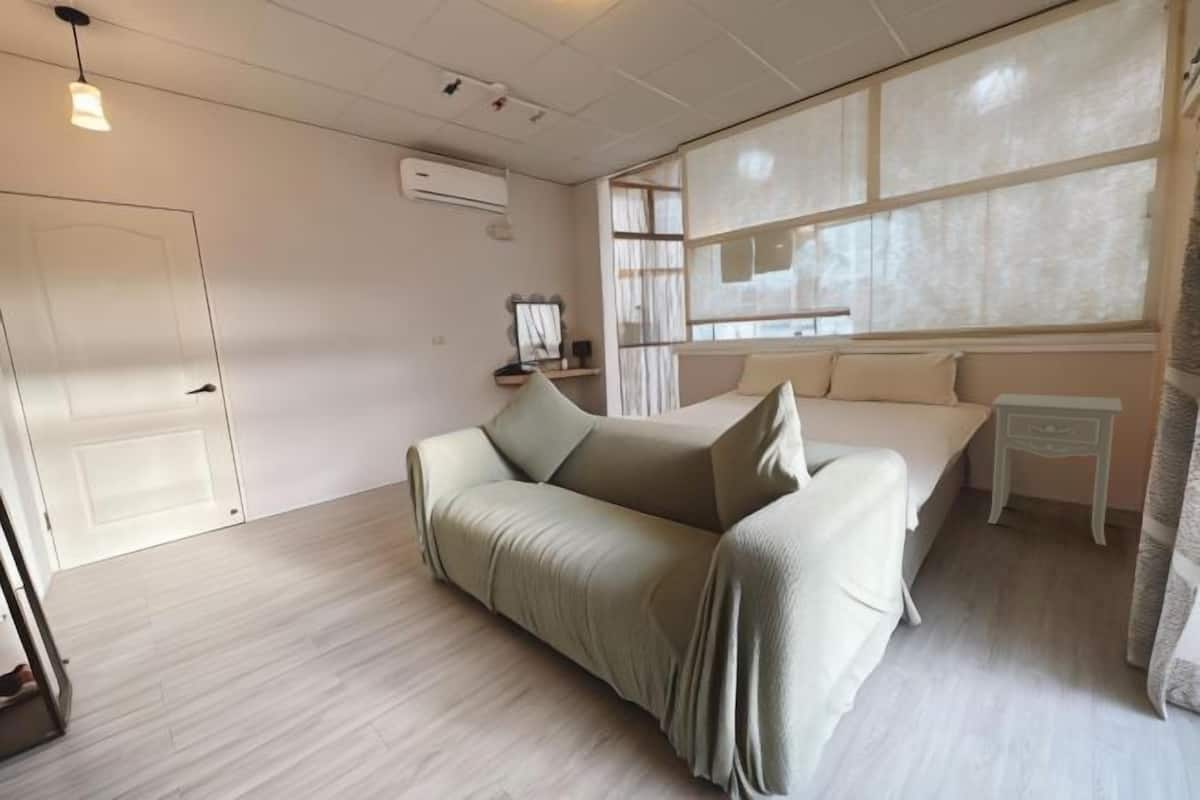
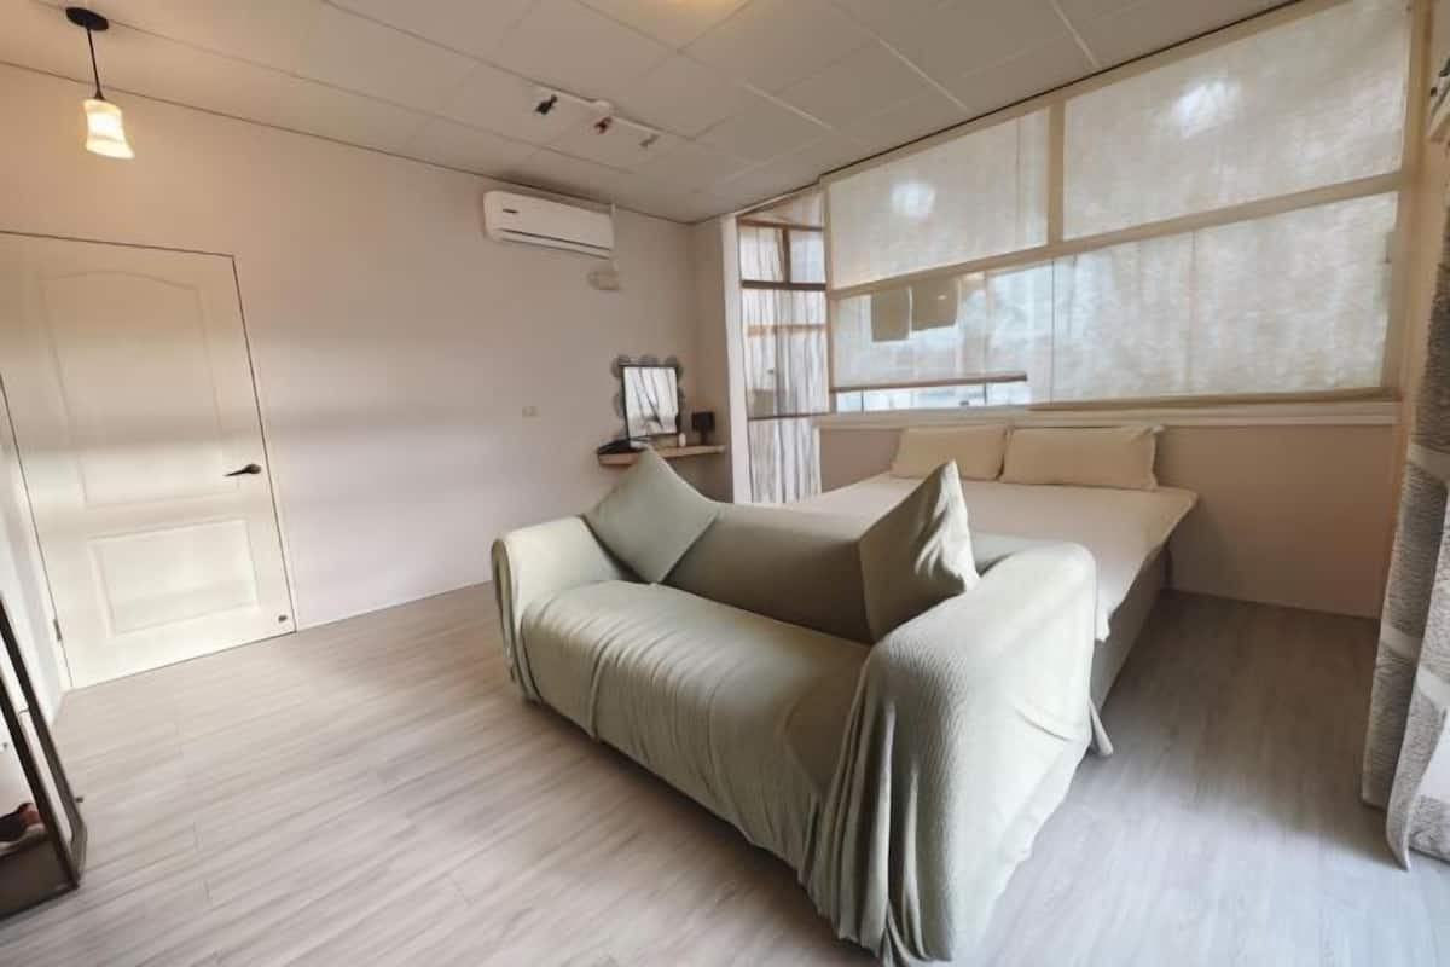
- nightstand (1050, 456)
